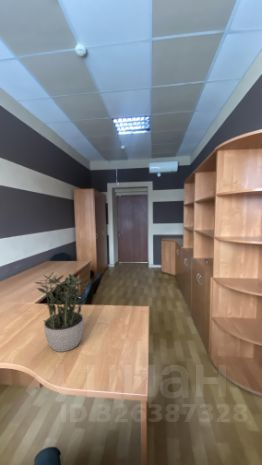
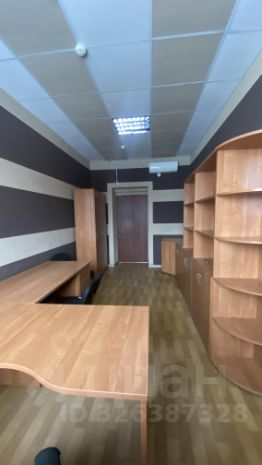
- potted plant (63, 306)
